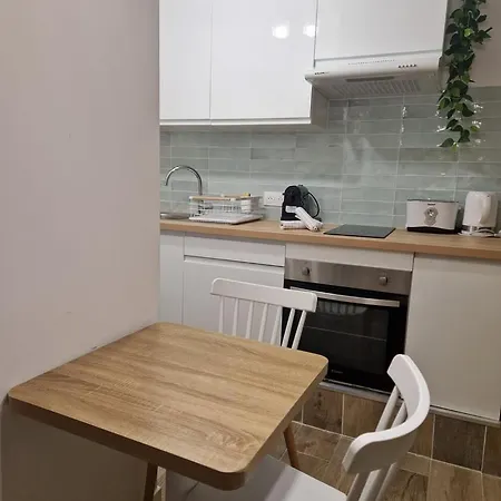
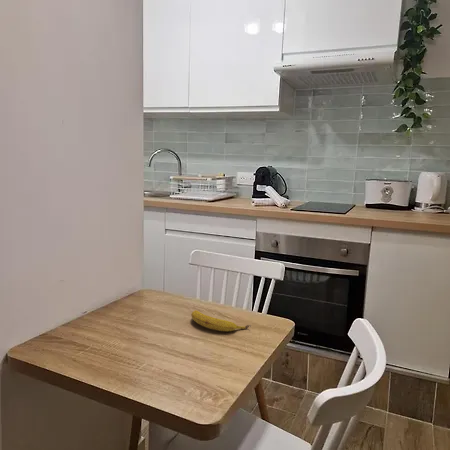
+ banana (216, 318)
